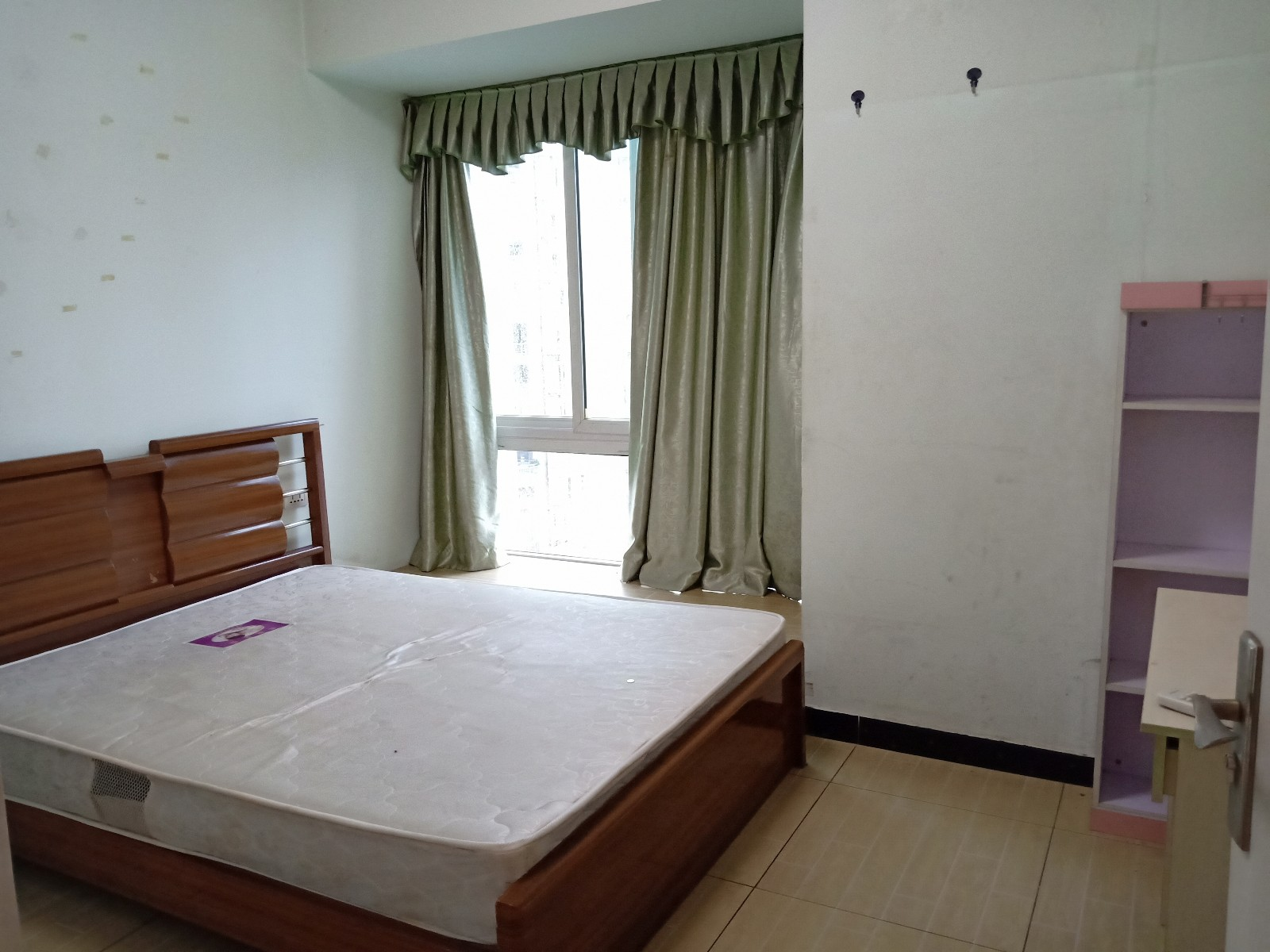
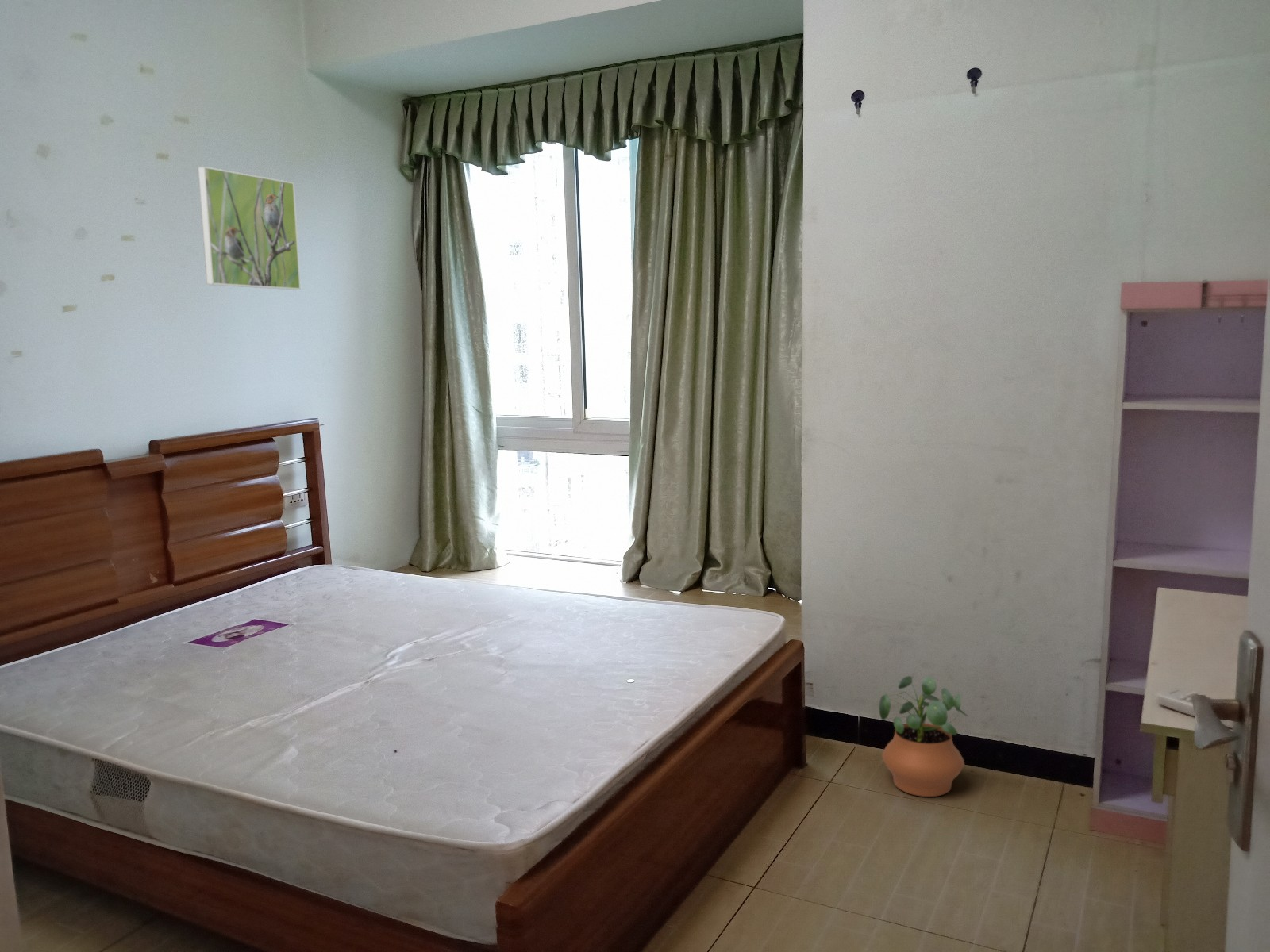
+ potted plant (924, 729)
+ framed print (252, 232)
